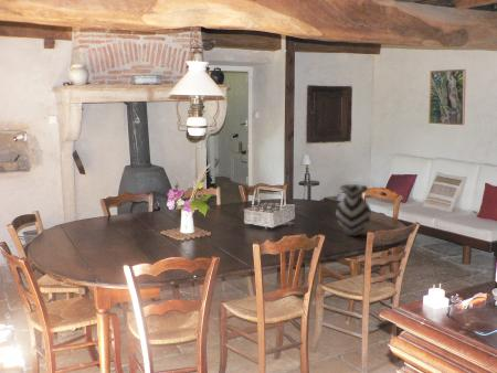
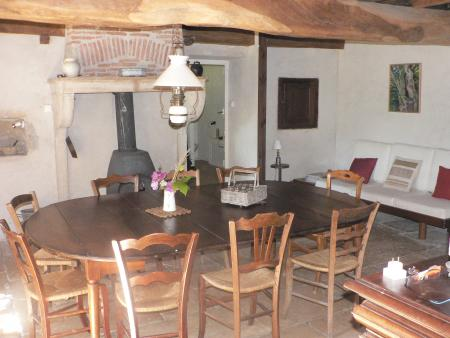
- vase (353, 210)
